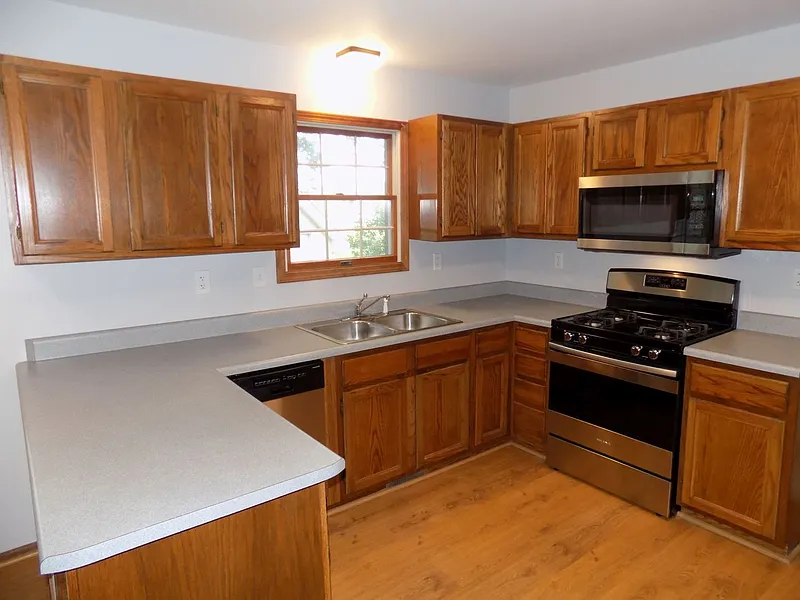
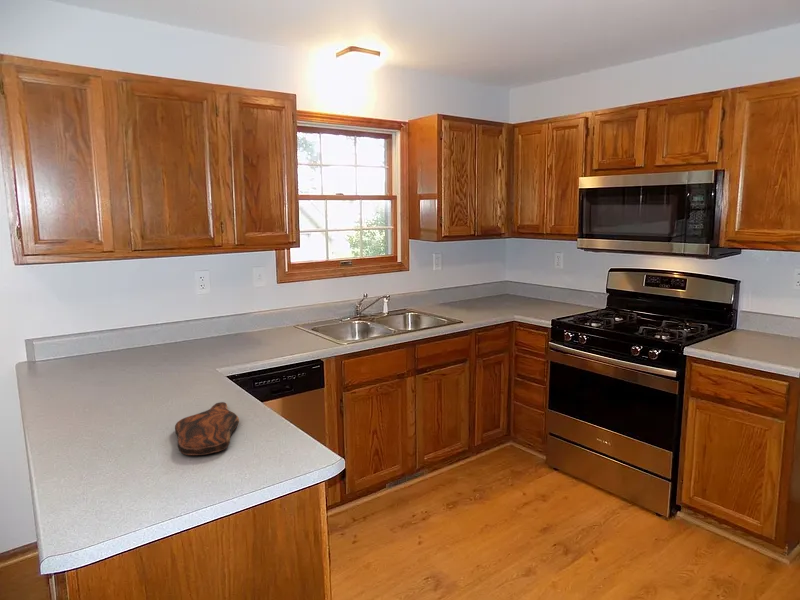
+ cutting board (207, 425)
